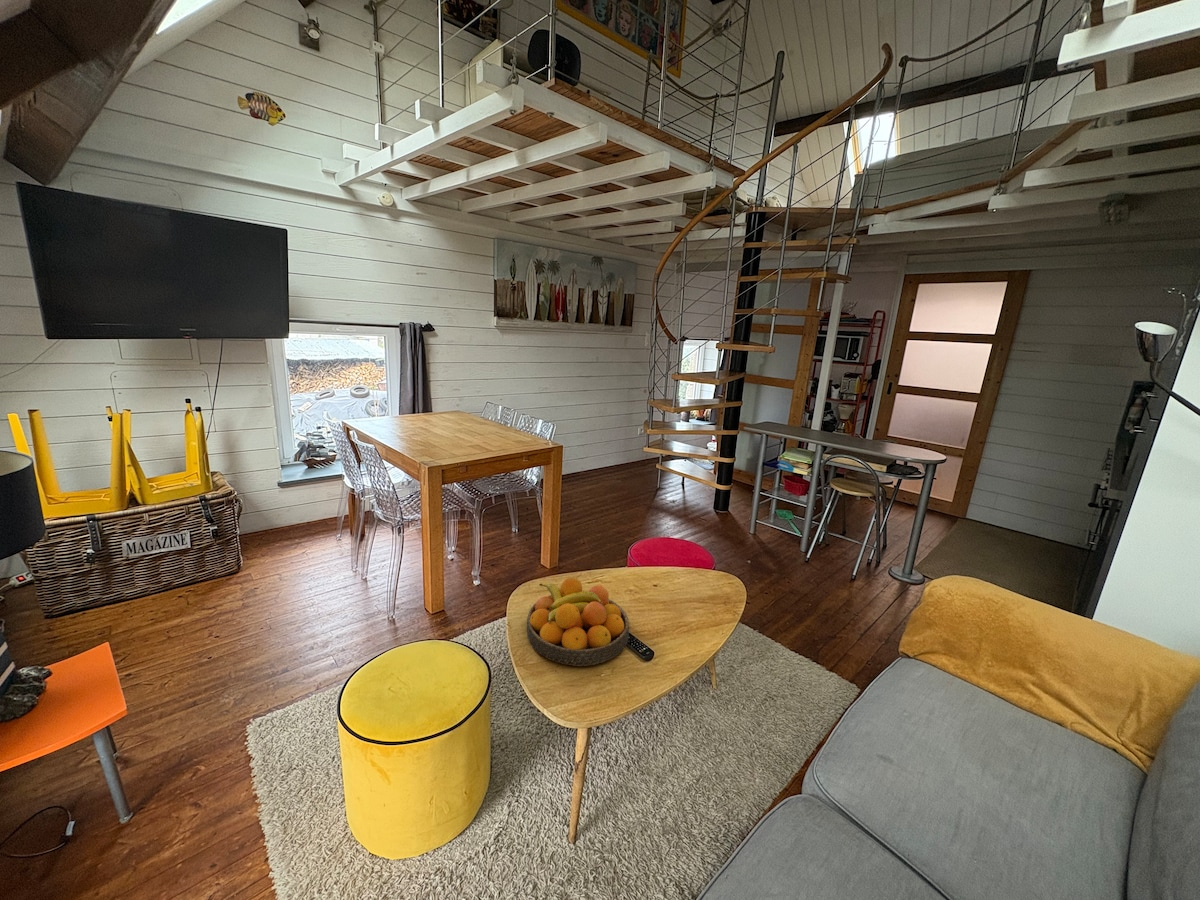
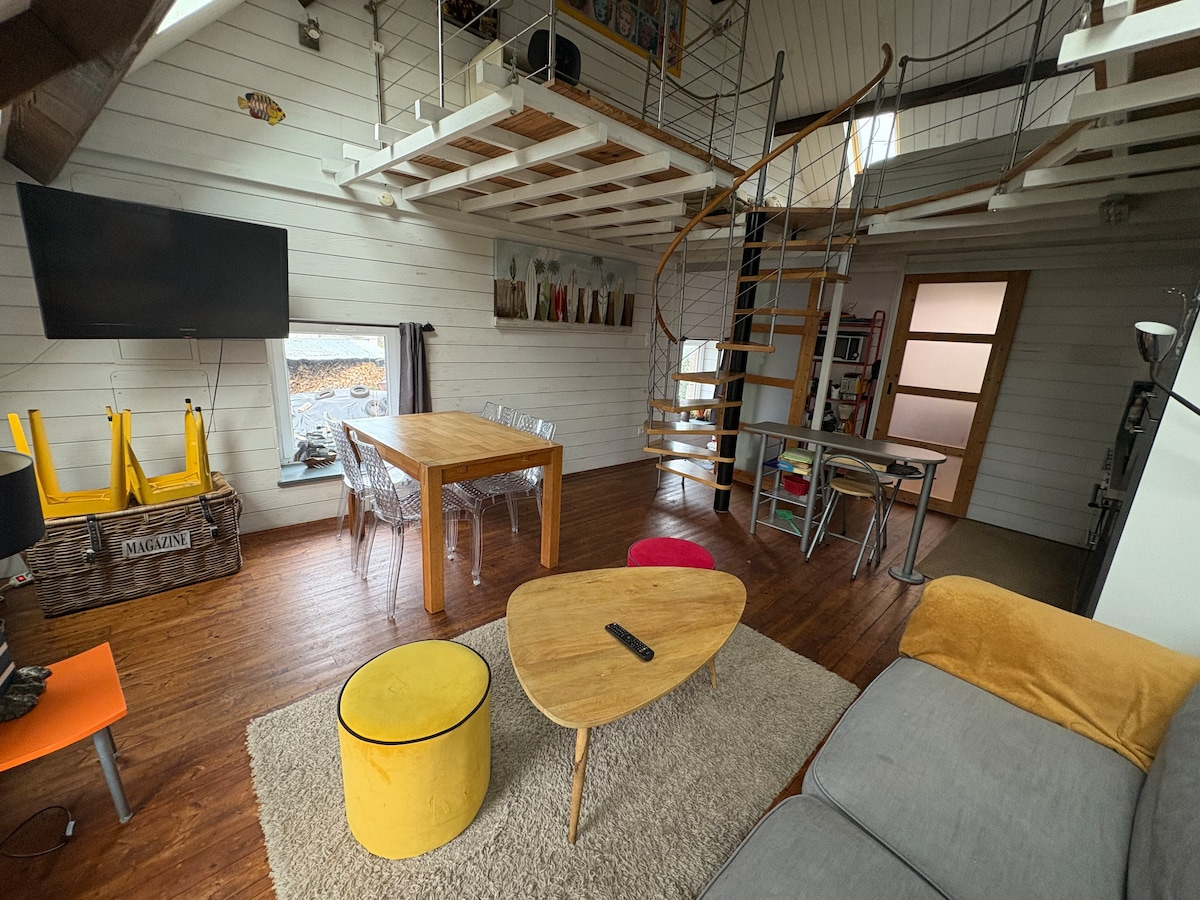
- fruit bowl (578, 612)
